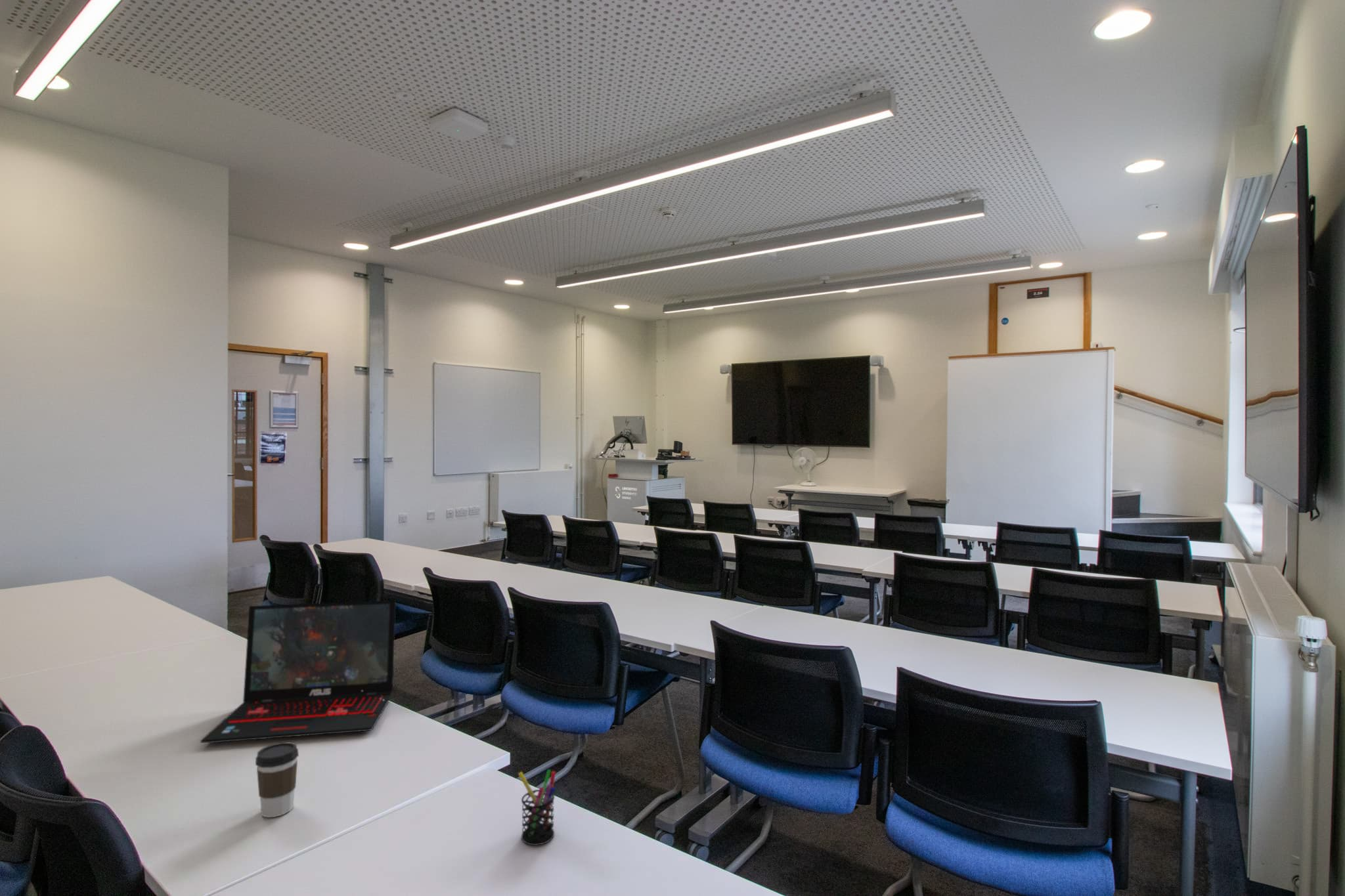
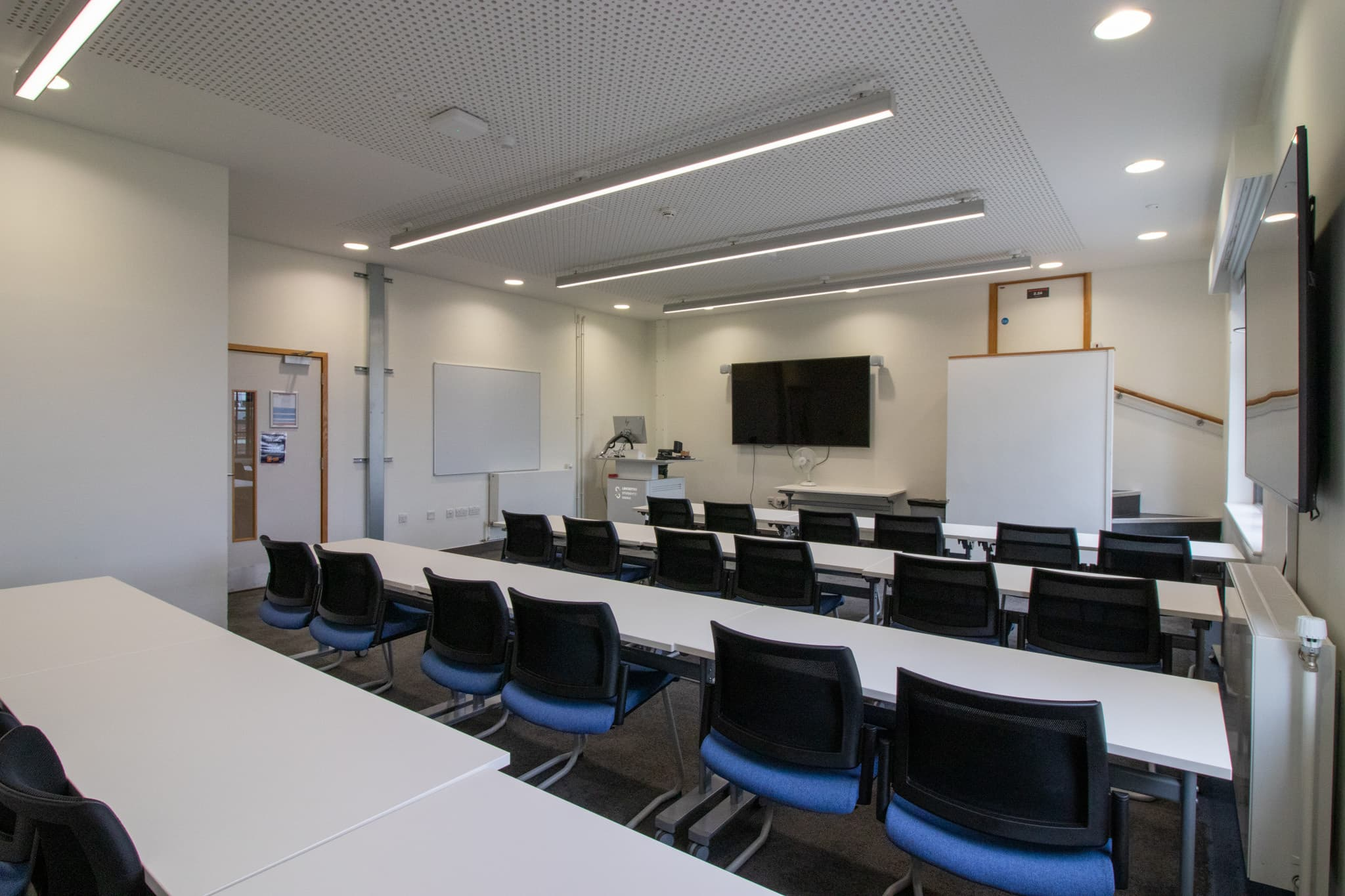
- laptop (307, 666)
- coffee cup (277, 779)
- pen holder (541, 801)
